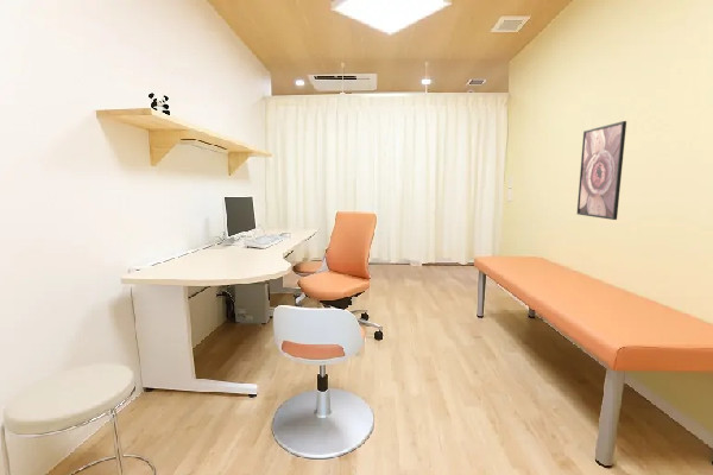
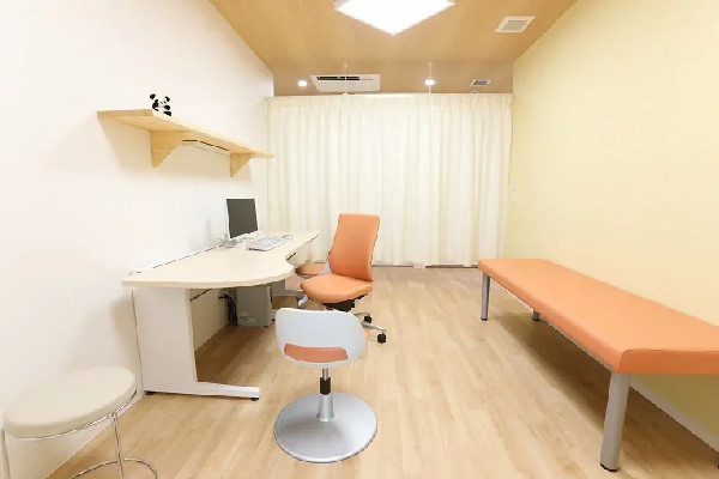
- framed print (599, 172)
